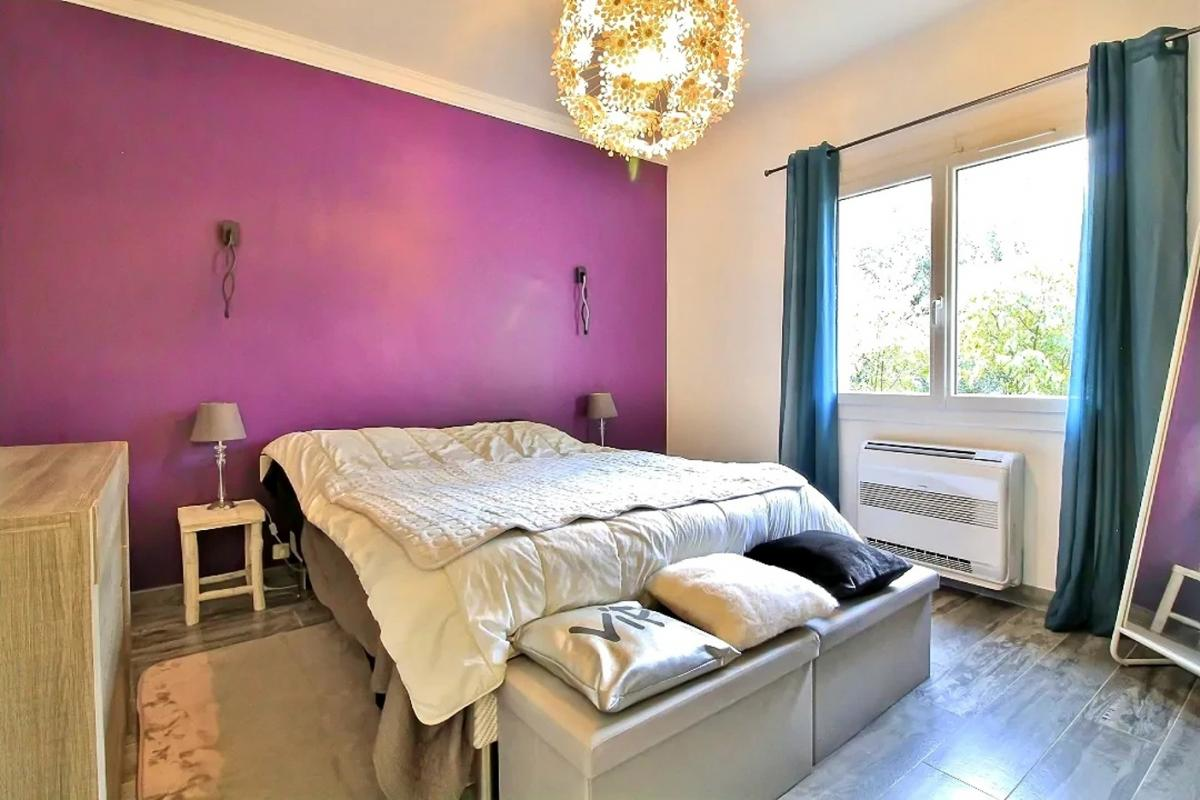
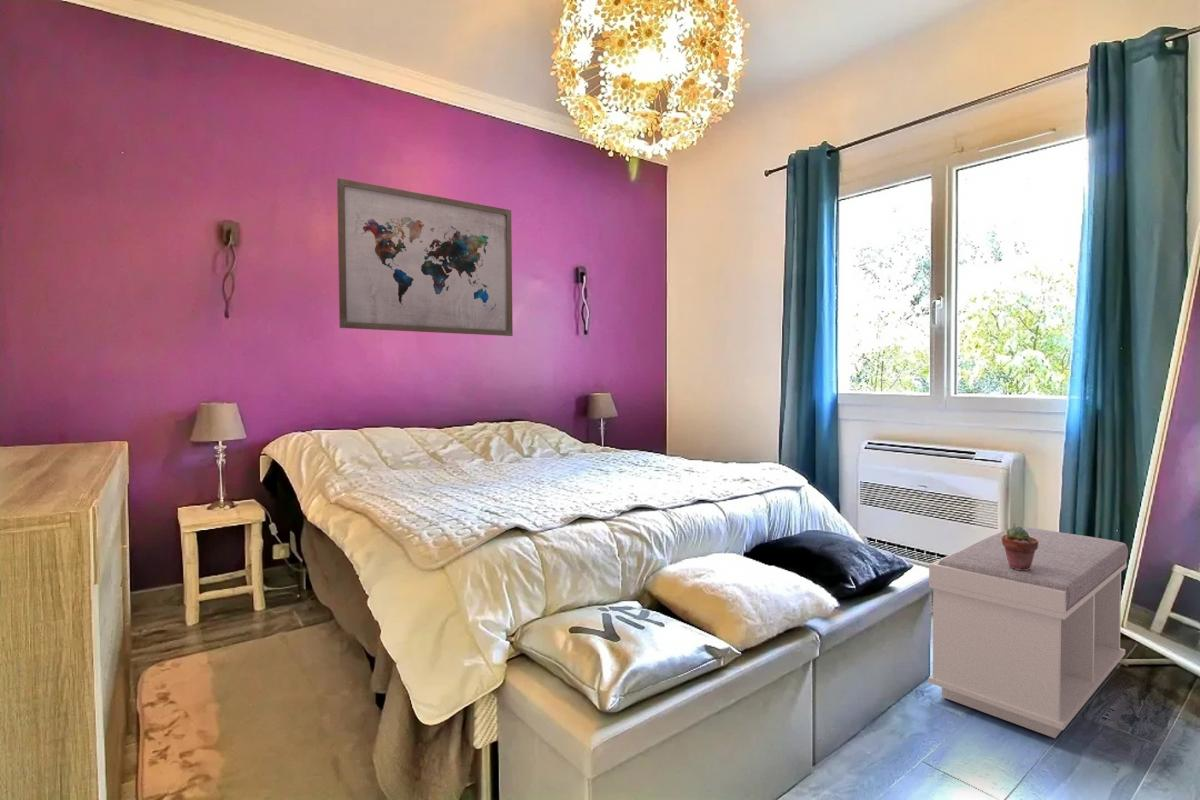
+ wall art (432, 264)
+ potted succulent (1019, 546)
+ bench (1033, 615)
